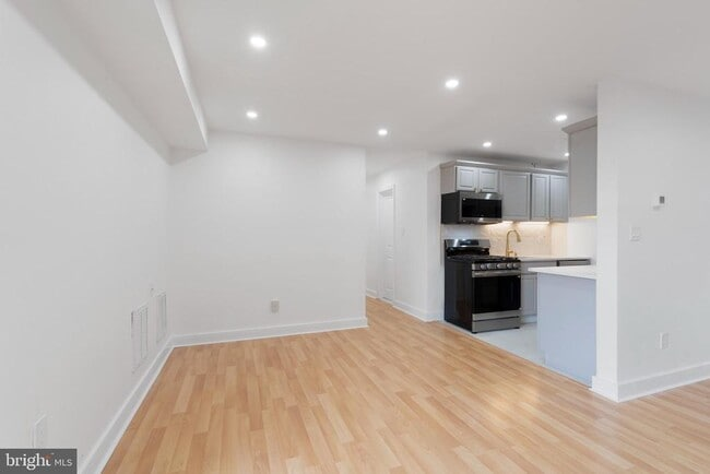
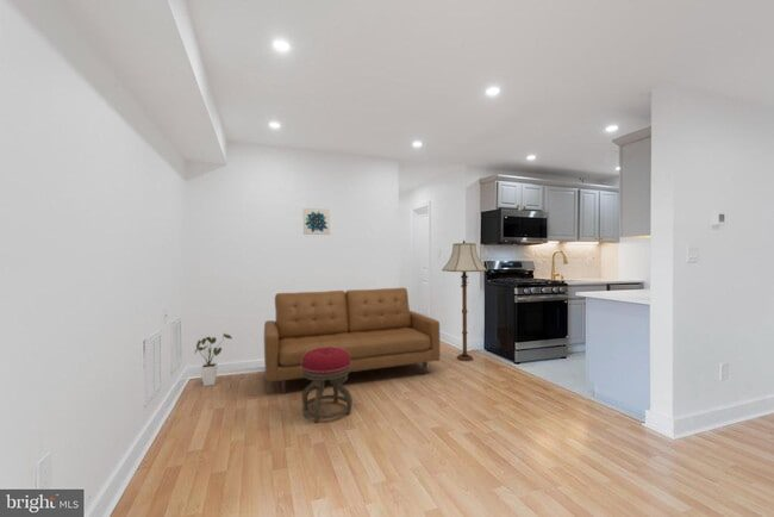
+ stool (326, 379)
+ wall art (316, 222)
+ floor lamp (464, 299)
+ house plant (212, 357)
+ sofa (351, 332)
